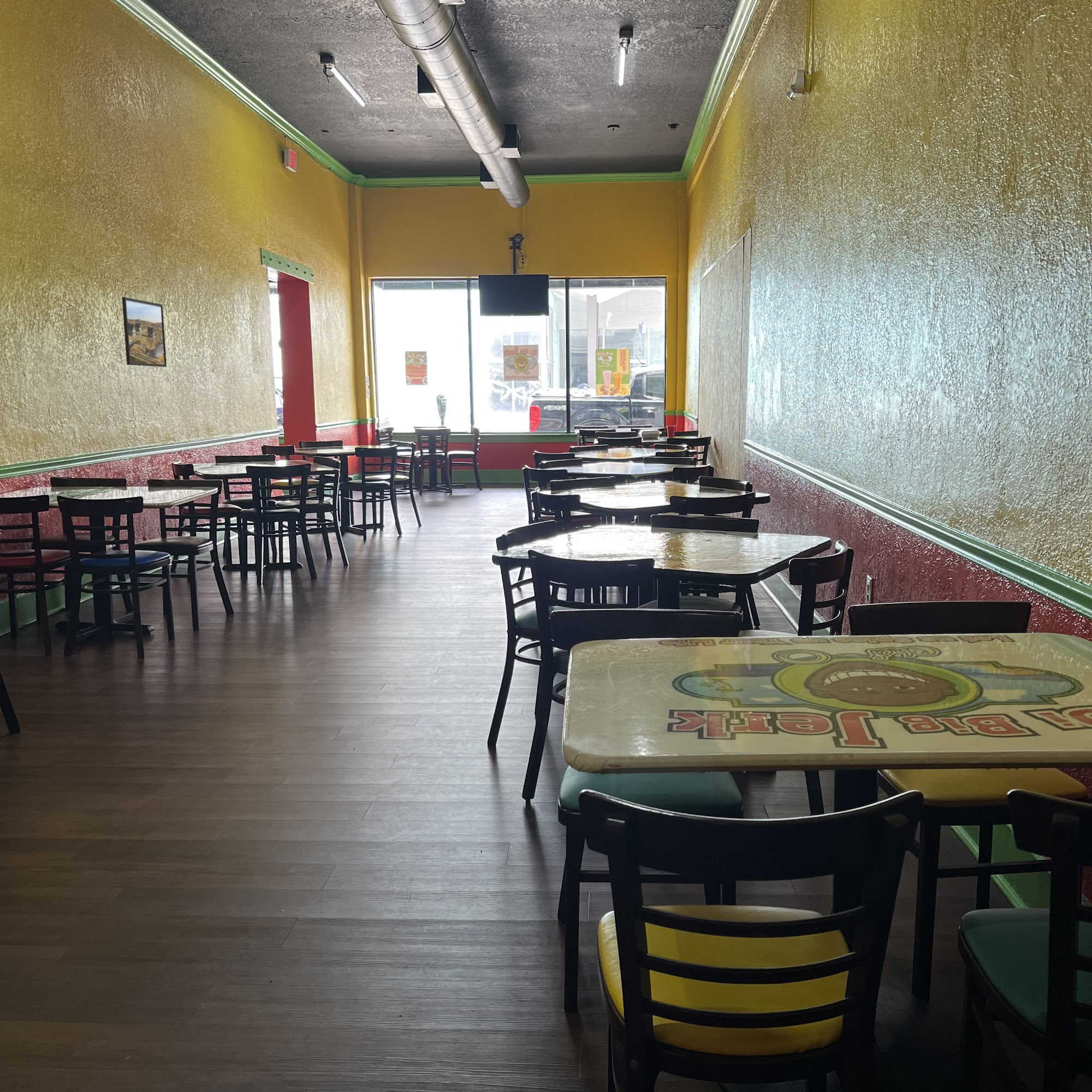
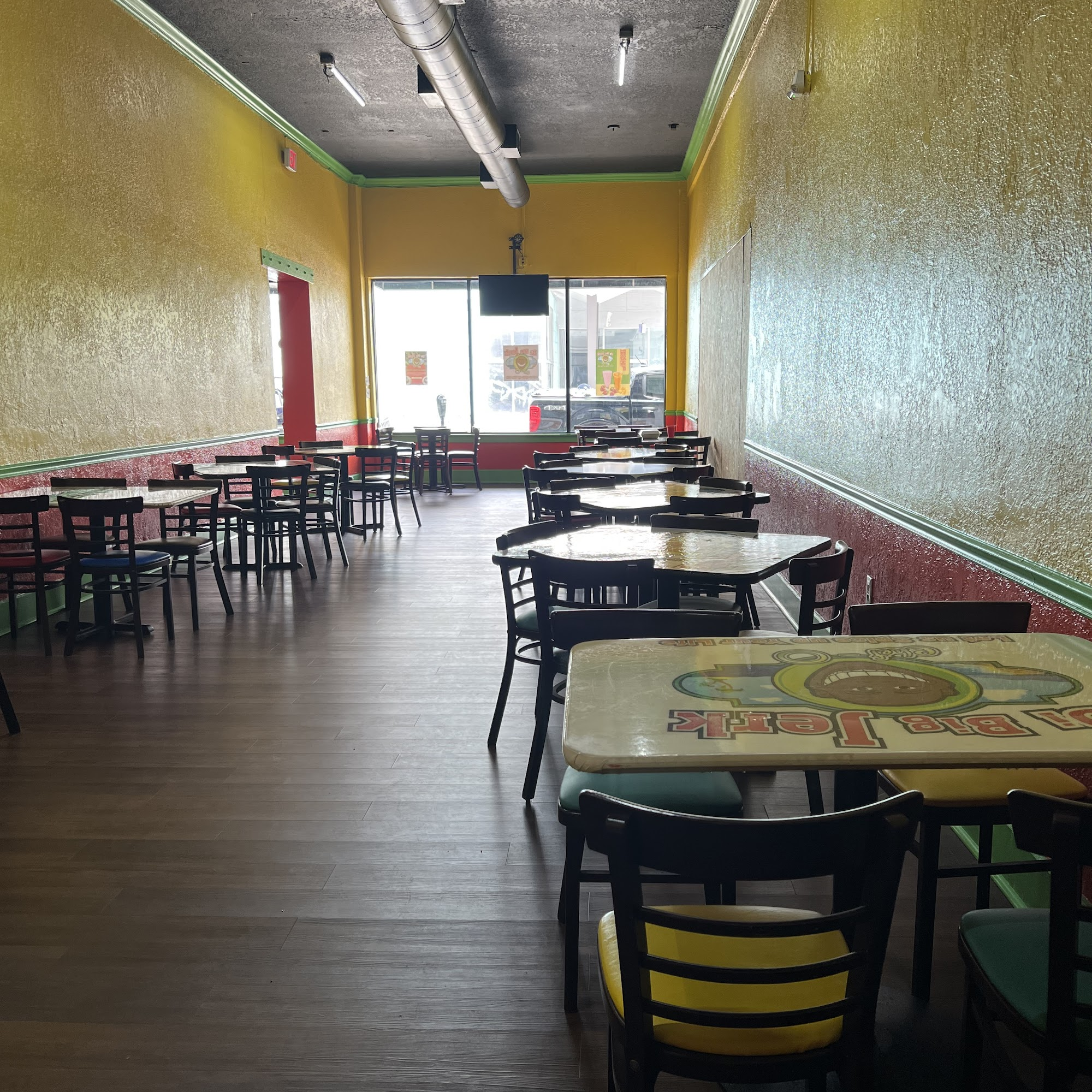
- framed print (145, 333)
